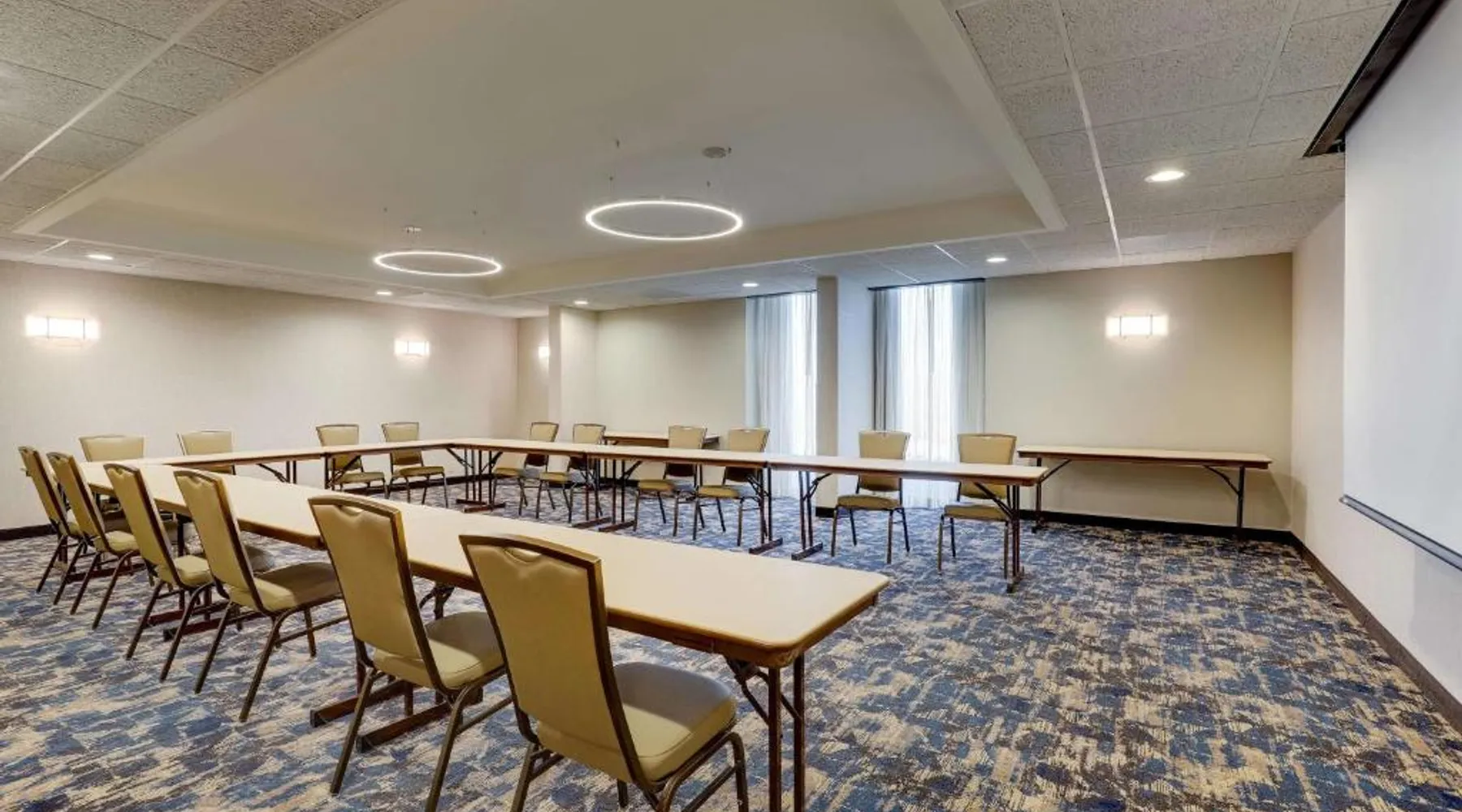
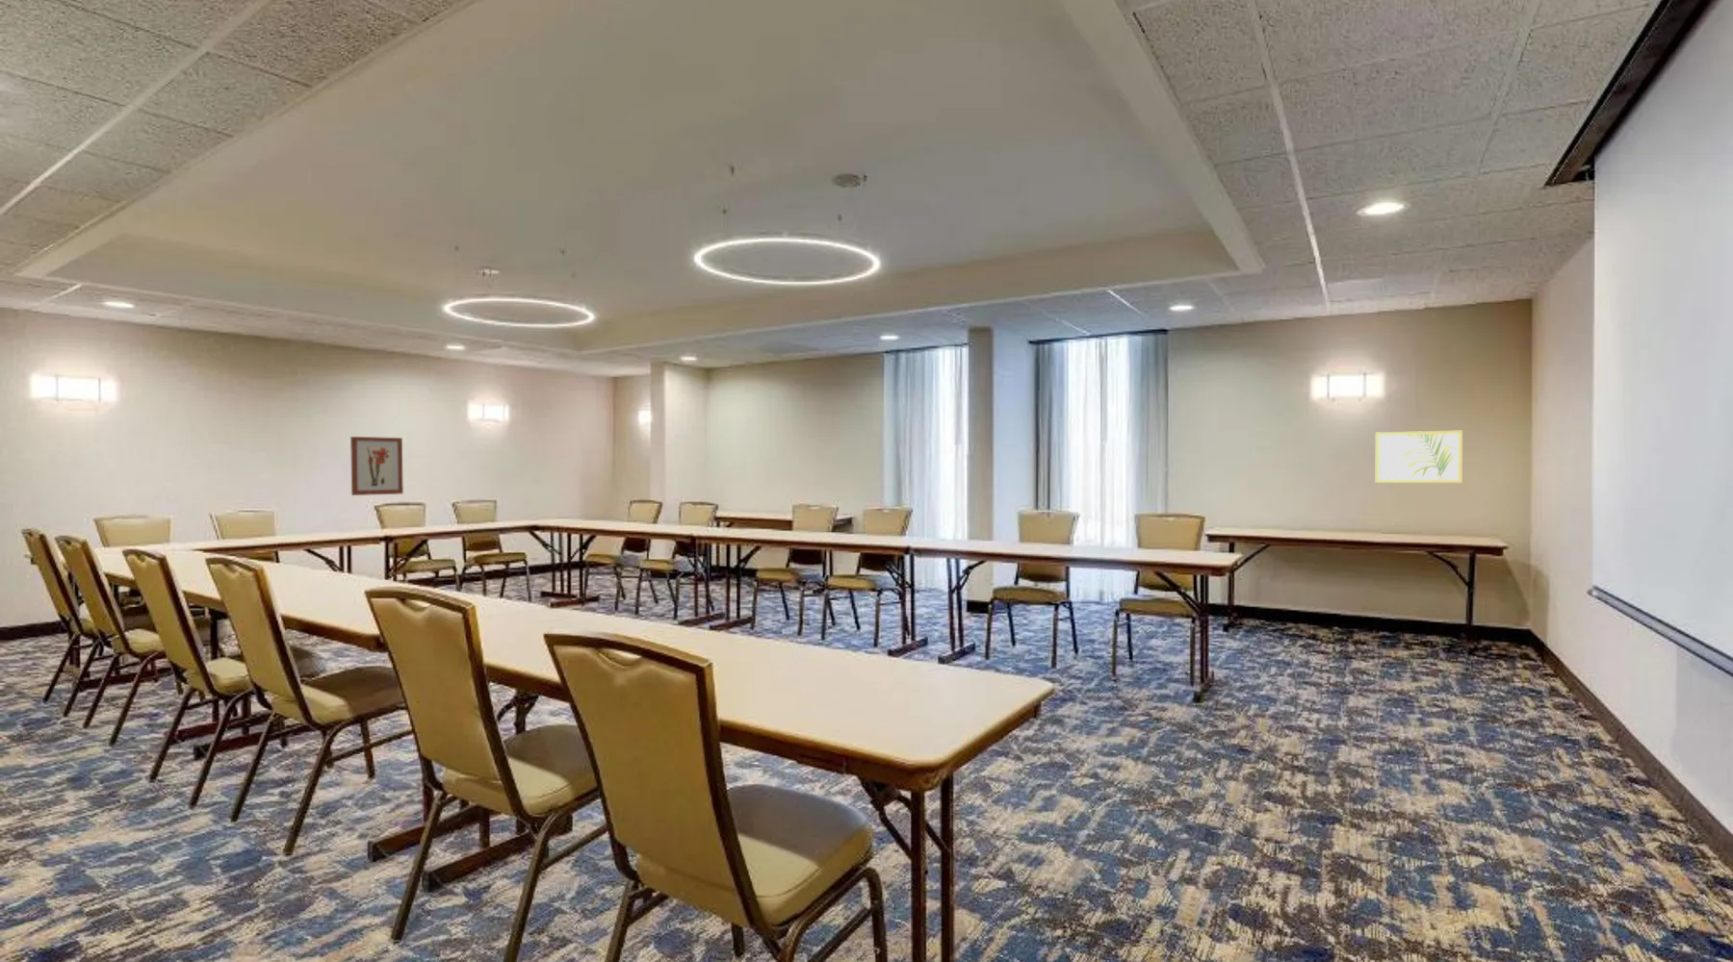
+ wall art (1418, 457)
+ wall art (377, 466)
